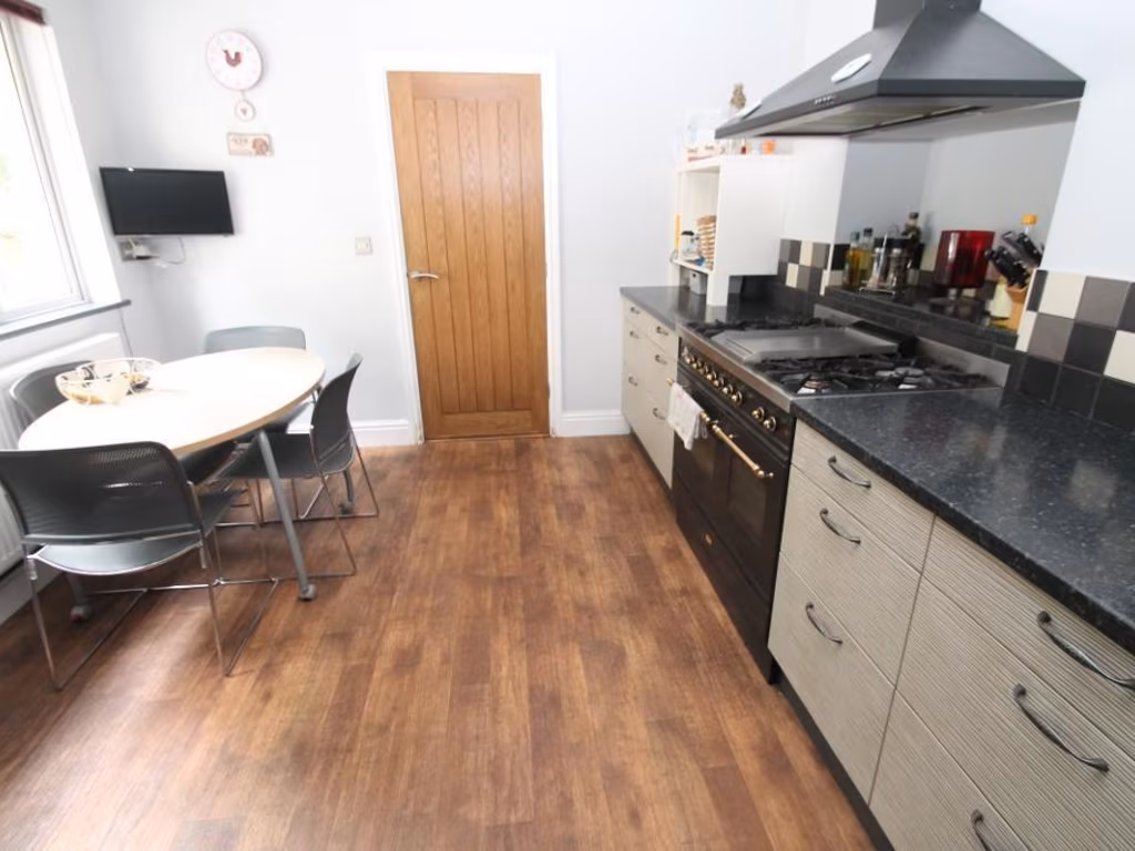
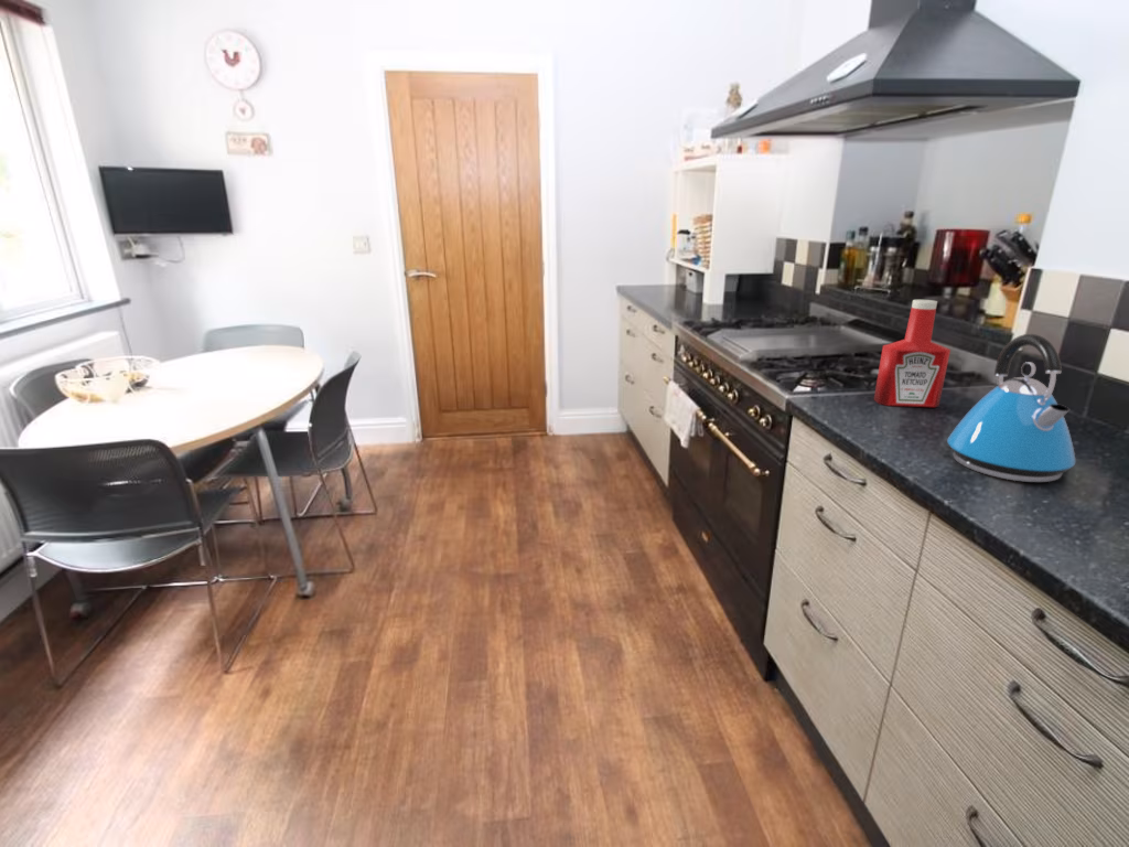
+ soap bottle (915, 353)
+ kettle (1018, 400)
